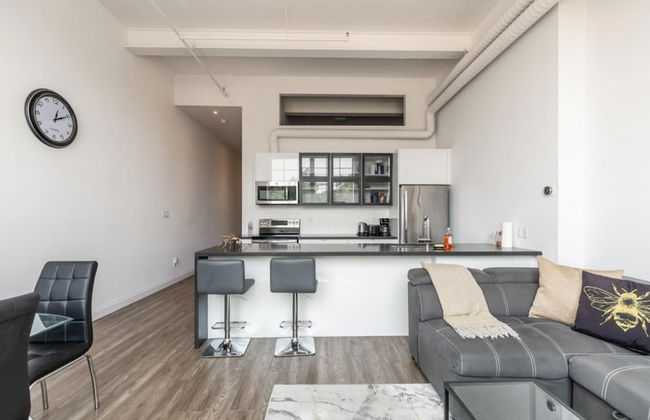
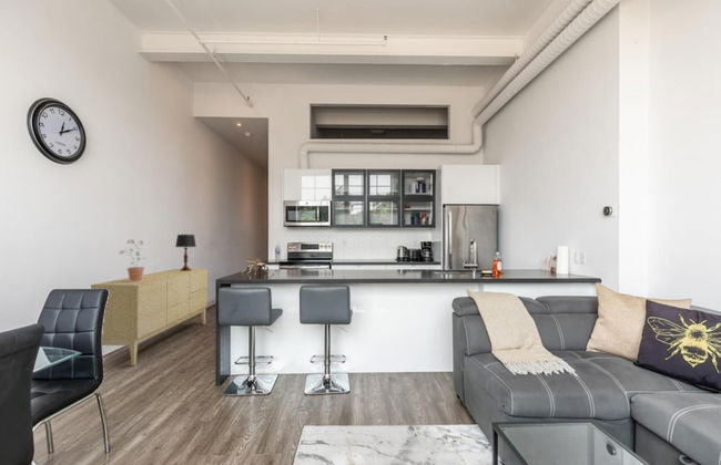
+ potted plant (133, 259)
+ sideboard (160, 308)
+ table lamp (185, 252)
